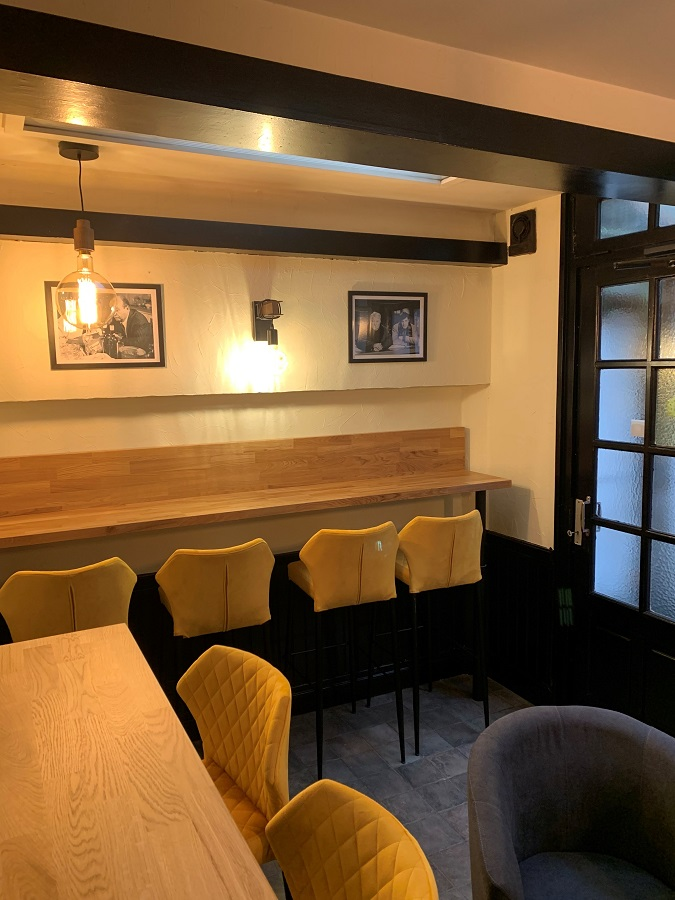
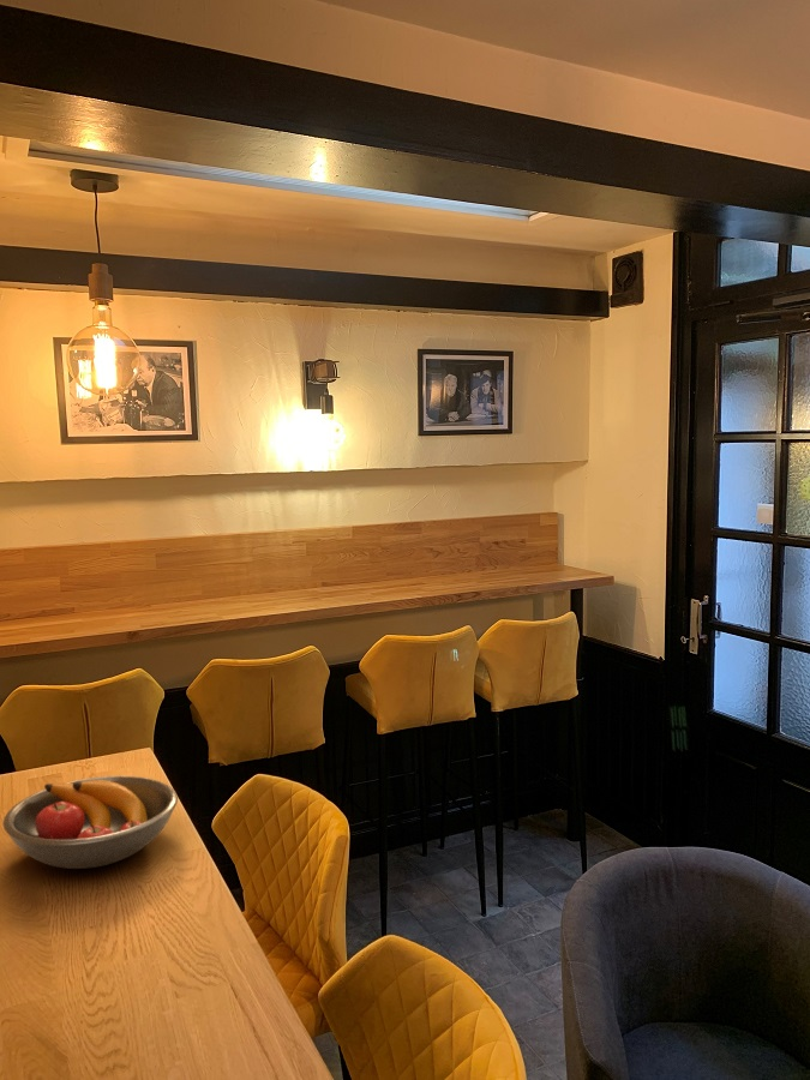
+ fruit bowl (94, 822)
